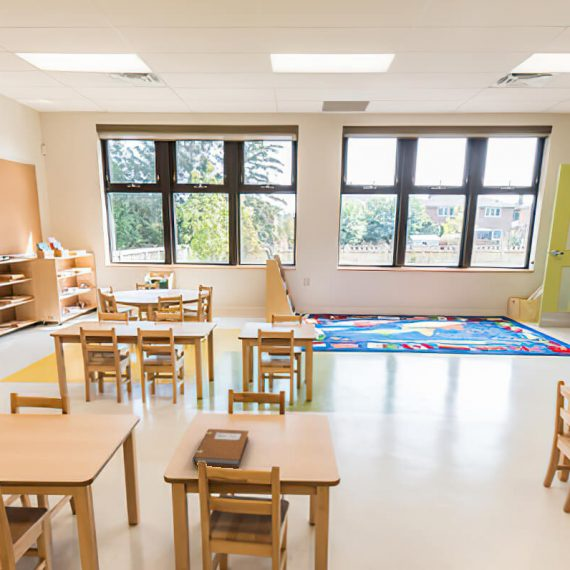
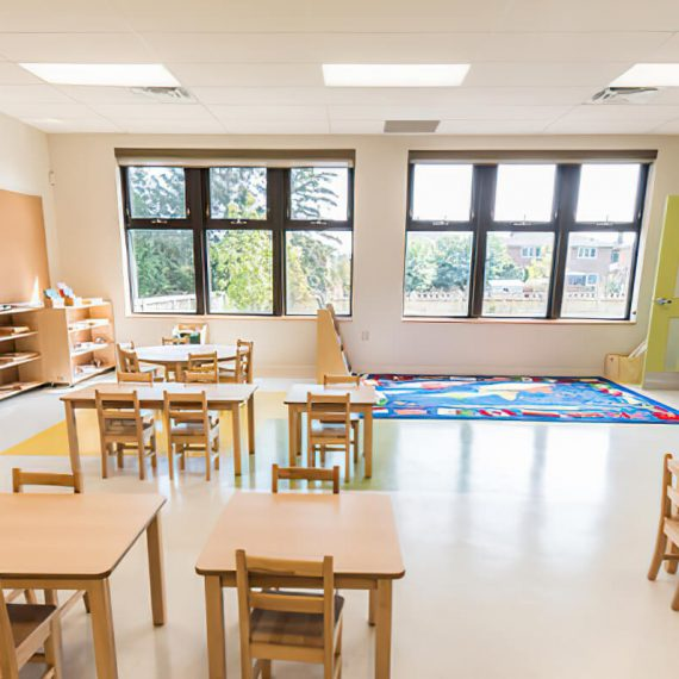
- notebook (222, 445)
